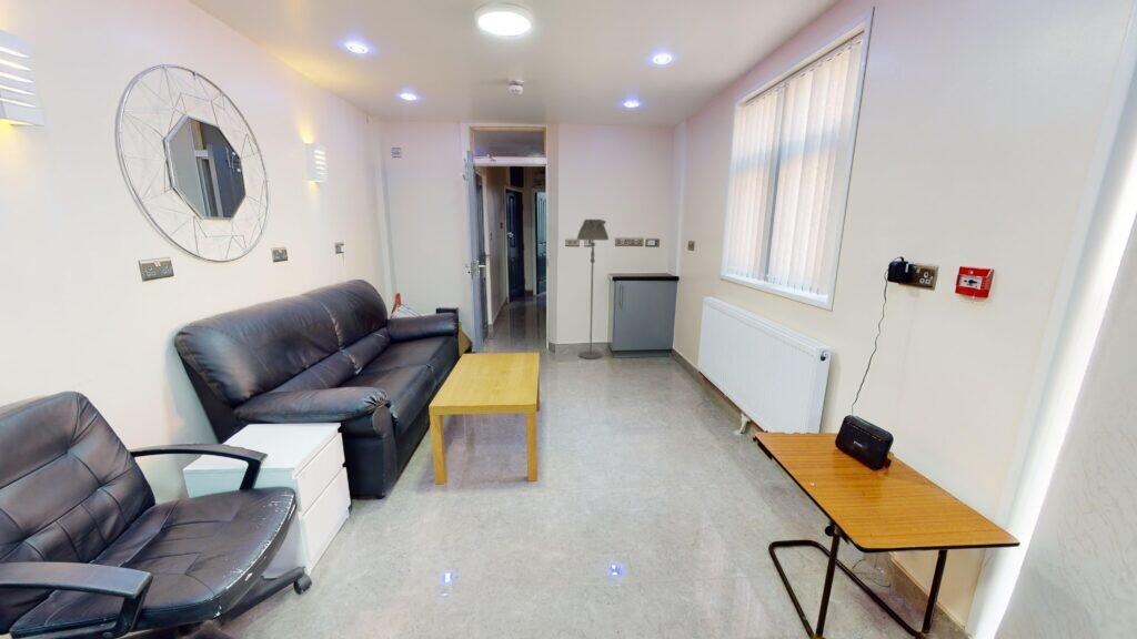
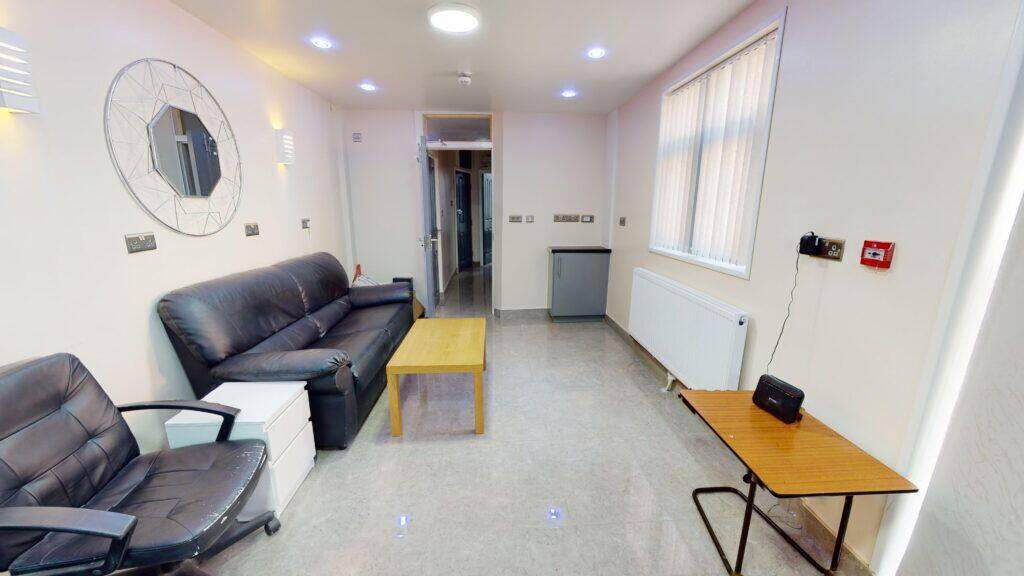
- floor lamp (591, 290)
